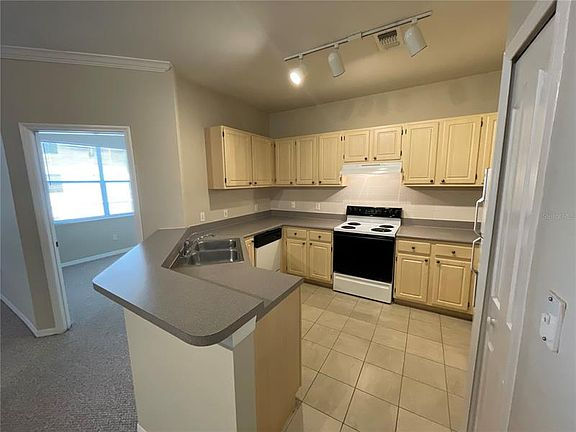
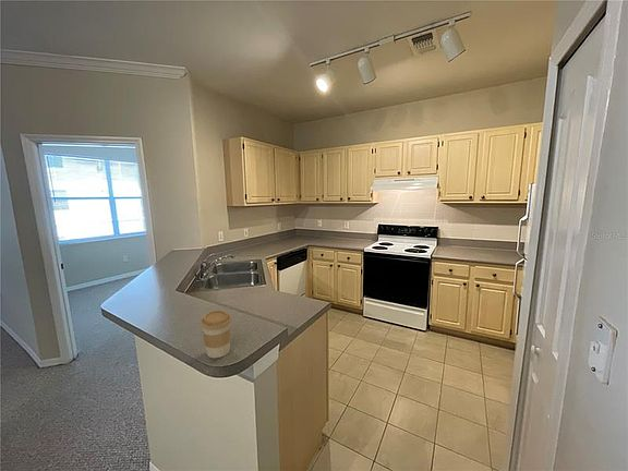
+ coffee cup (217, 333)
